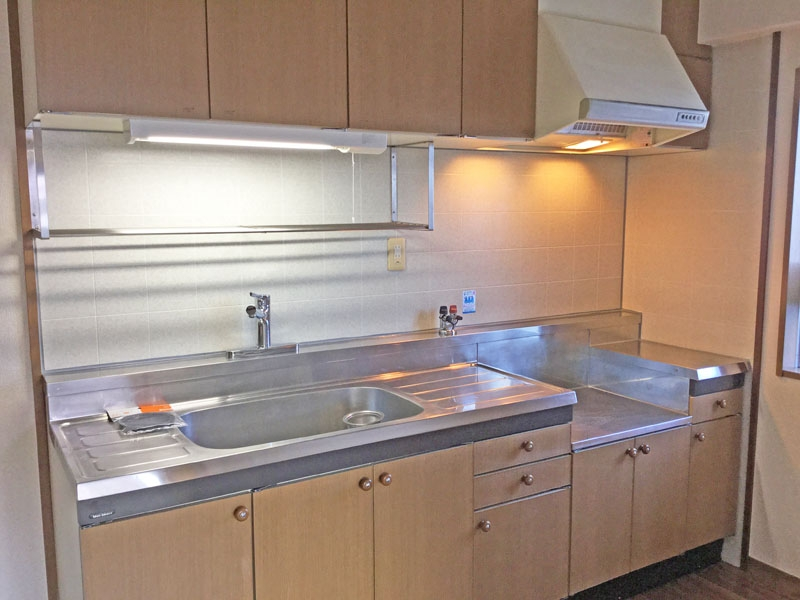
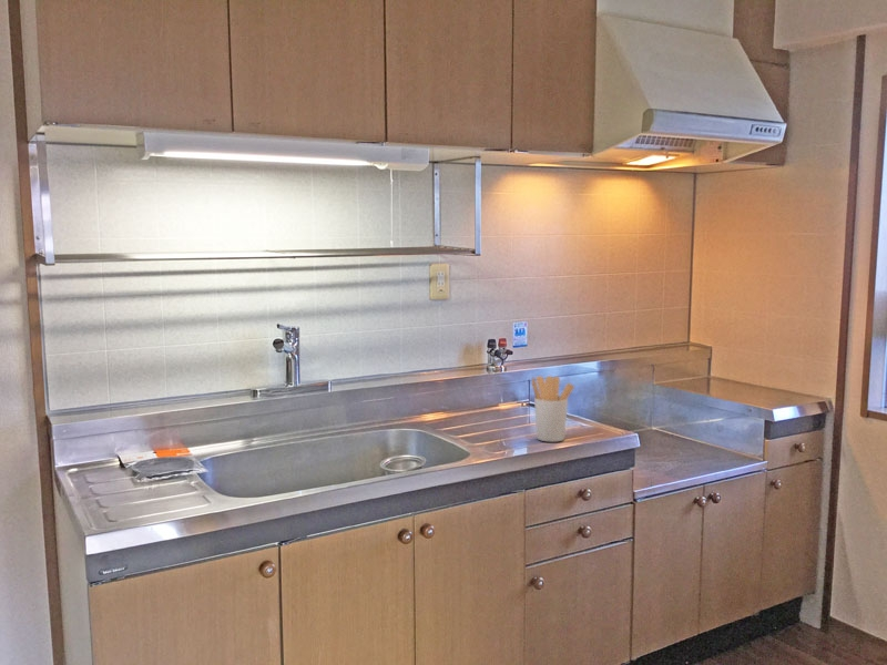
+ utensil holder (549, 406)
